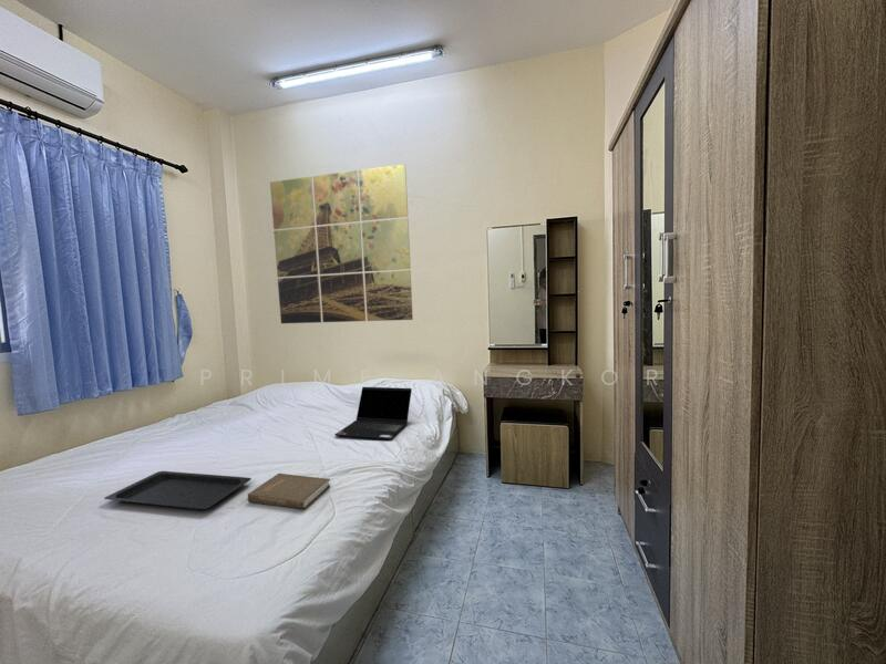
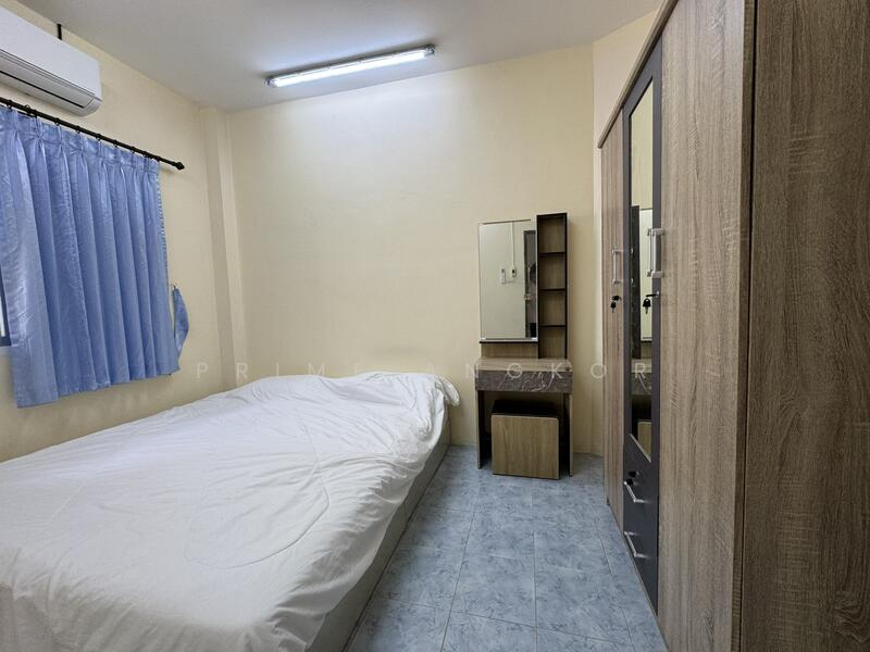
- serving tray (181, 490)
- laptop computer (374, 411)
- wall art (339, 249)
- book (290, 490)
